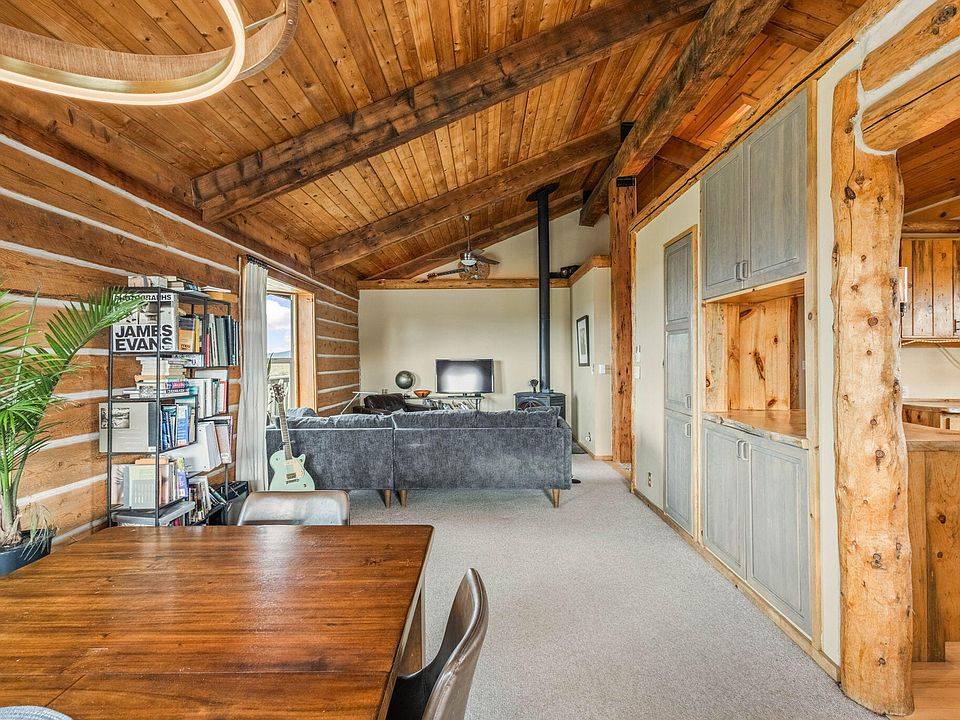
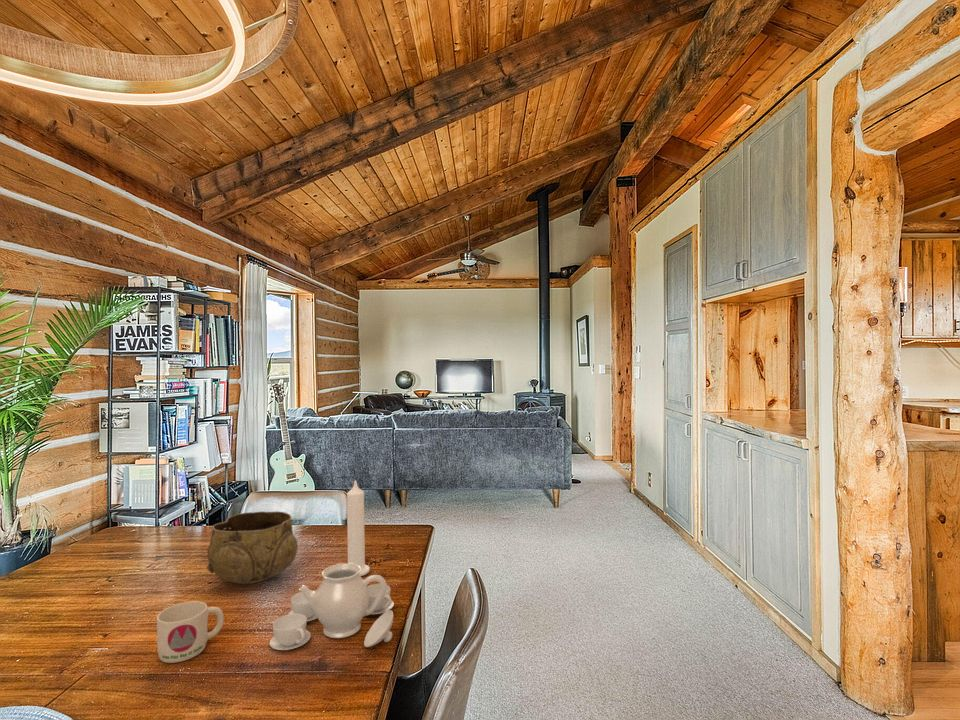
+ decorative bowl (254, 548)
+ mug (192, 627)
+ candle (355, 526)
+ teapot (335, 600)
